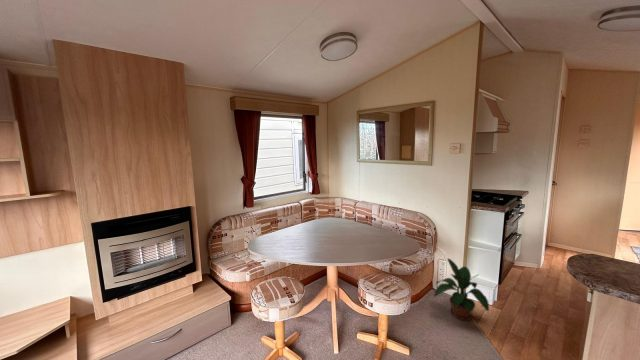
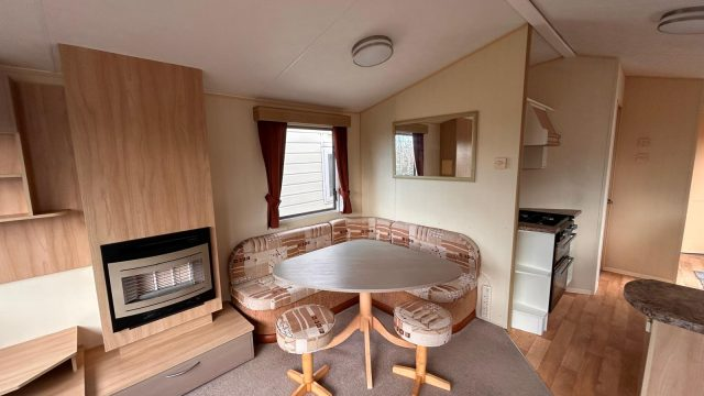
- potted plant (462, 287)
